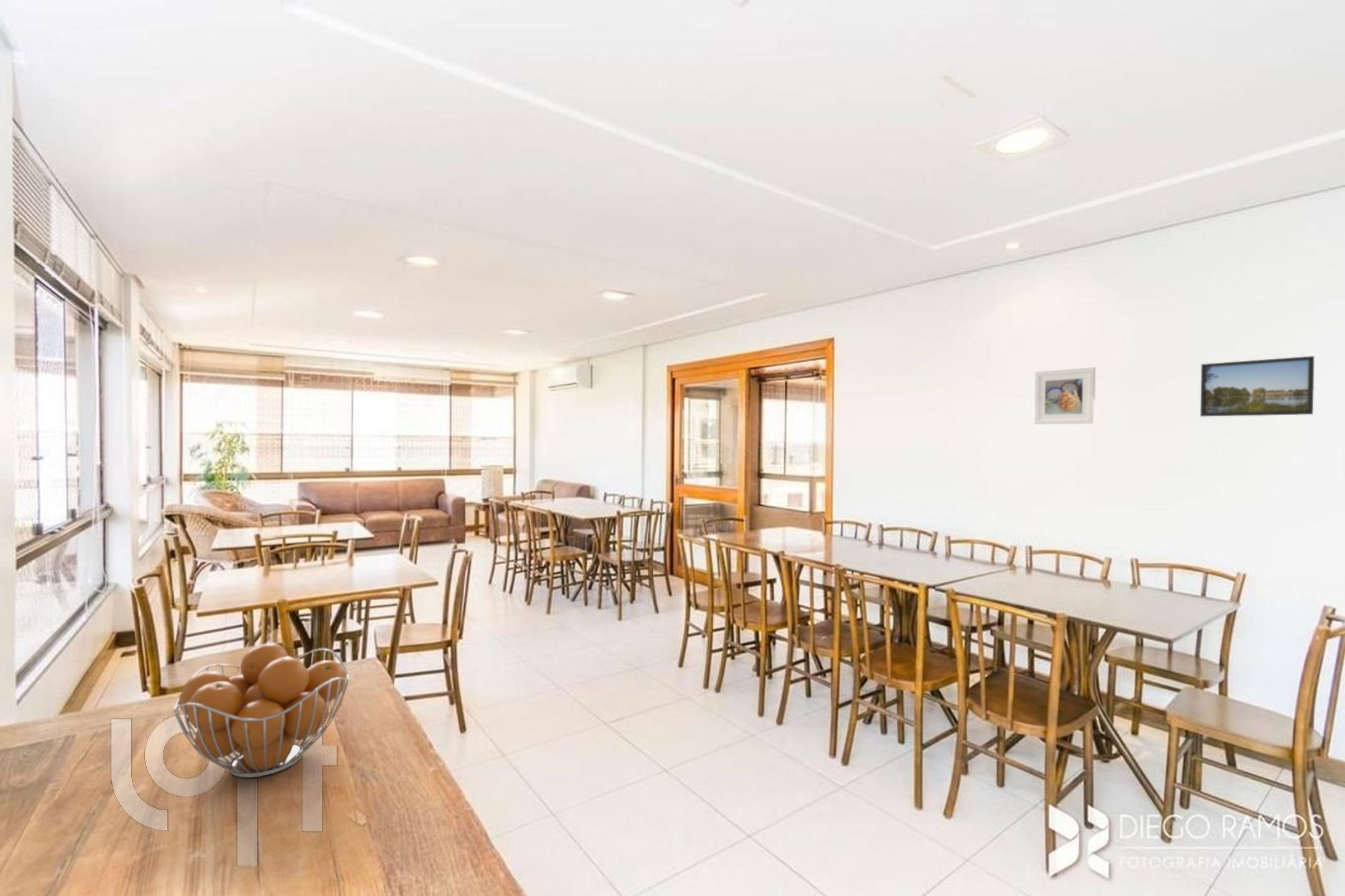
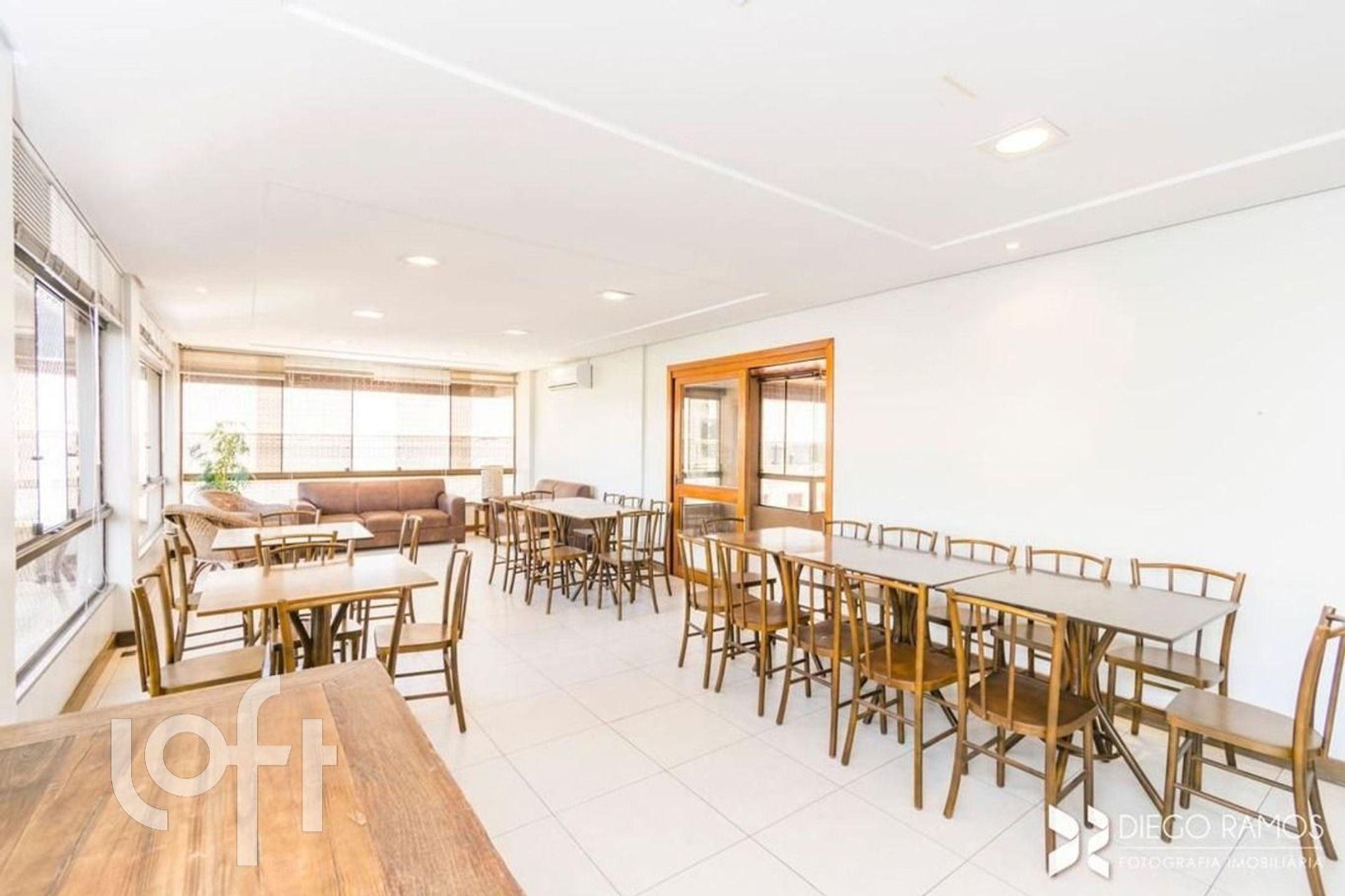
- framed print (1064, 396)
- fruit basket (267, 706)
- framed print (1254, 388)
